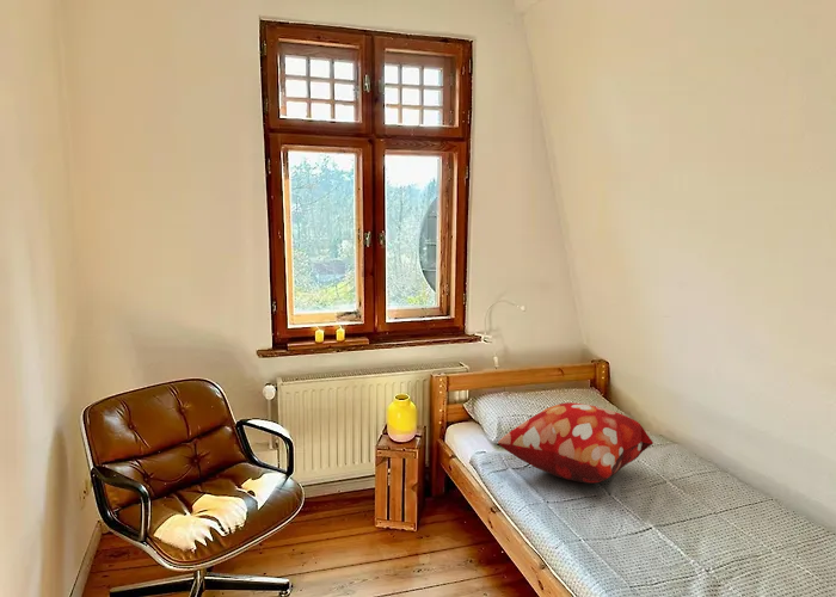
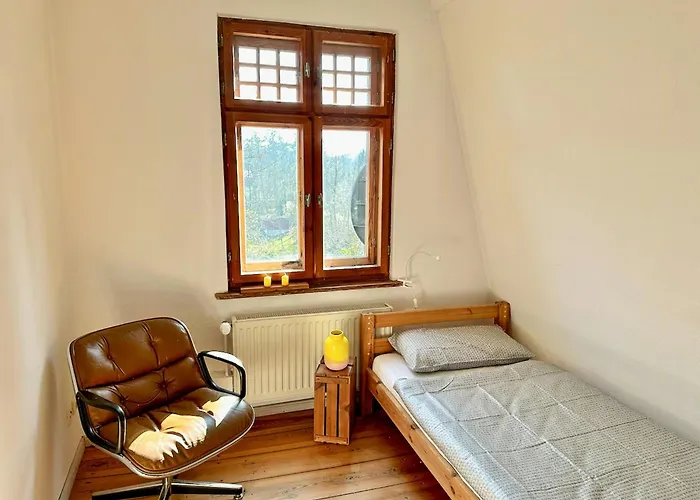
- decorative pillow (574, 442)
